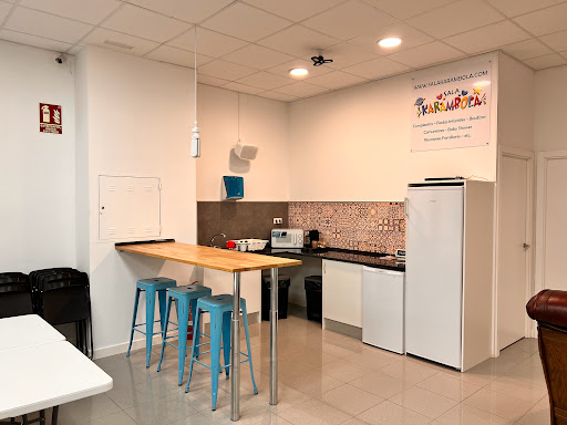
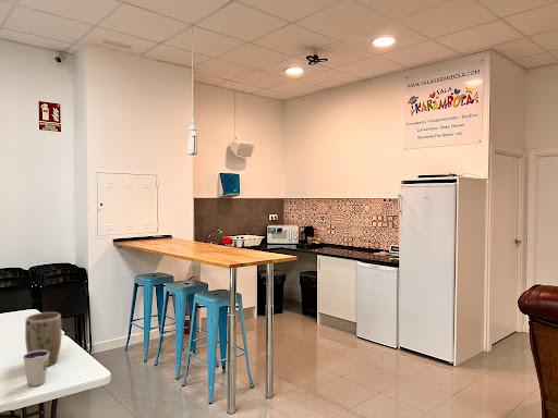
+ plant pot (44, 339)
+ dixie cup (36, 368)
